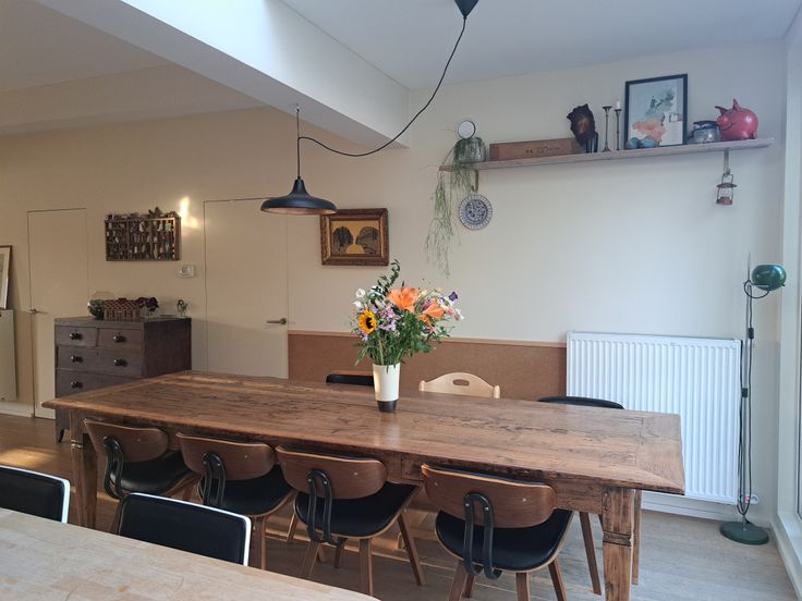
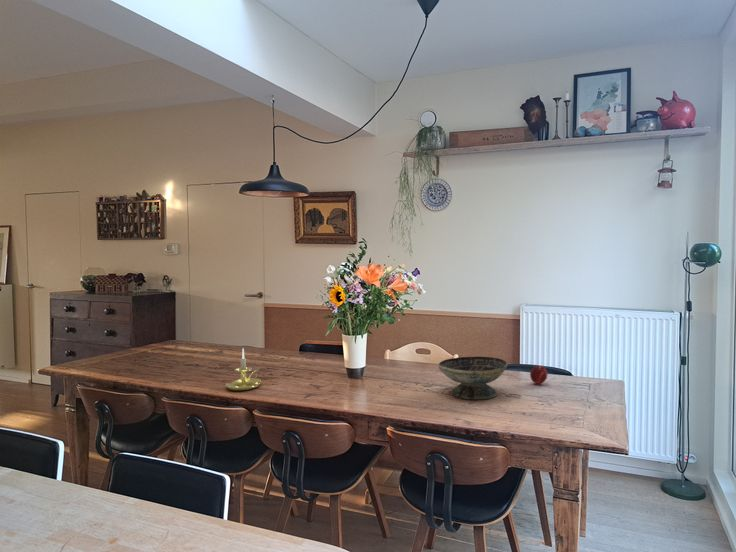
+ peach (538, 375)
+ decorative bowl (472, 377)
+ candle holder (245, 366)
